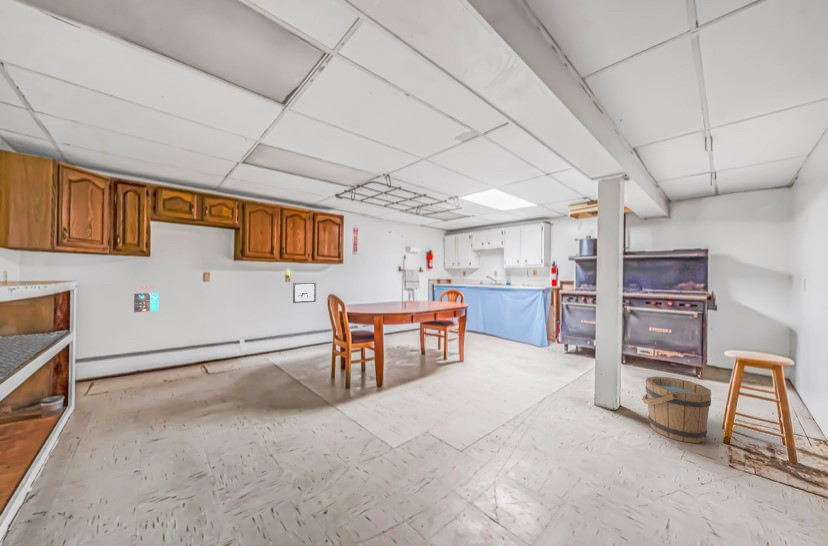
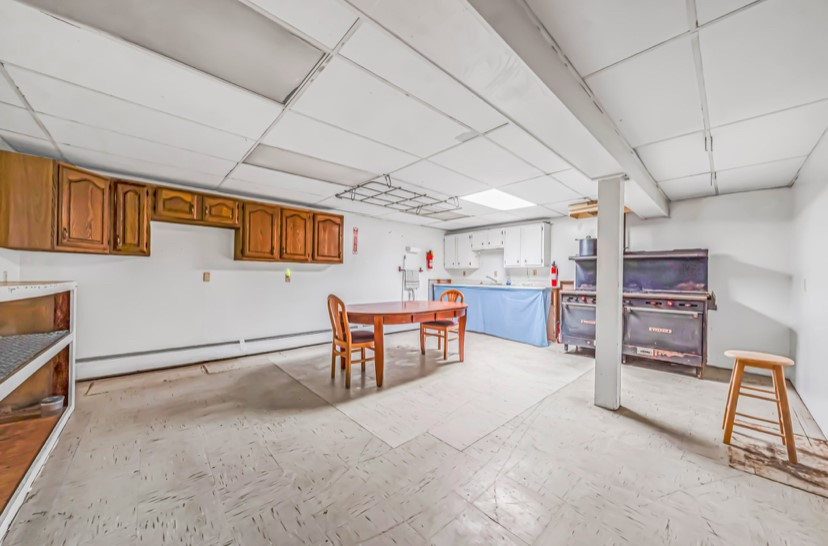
- bucket (674, 407)
- wall art (304, 292)
- calendar (146, 298)
